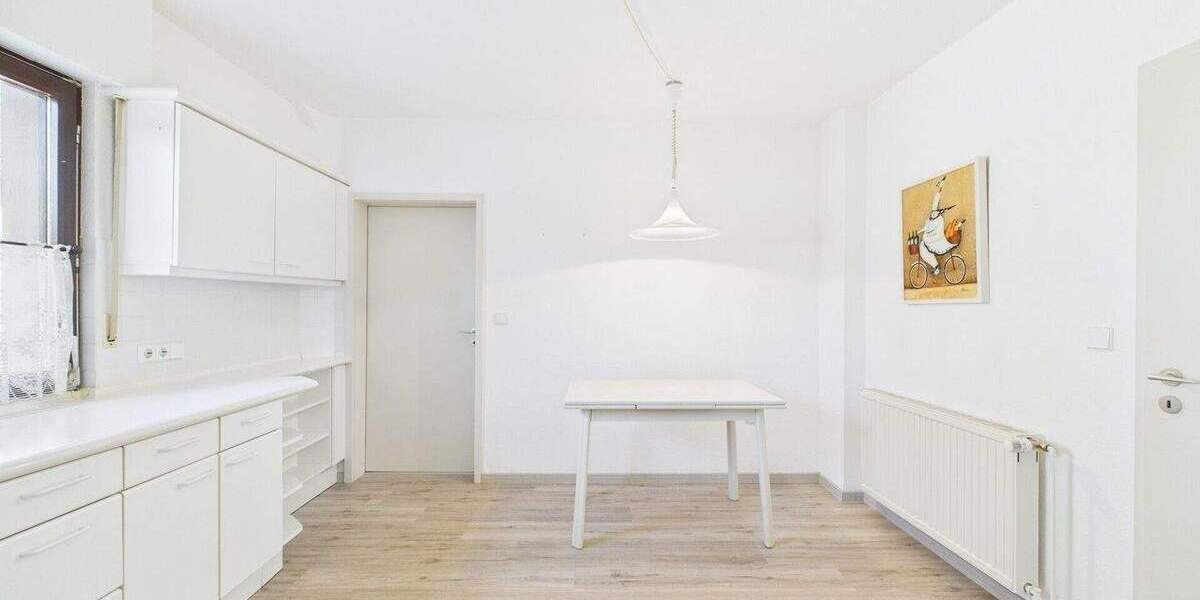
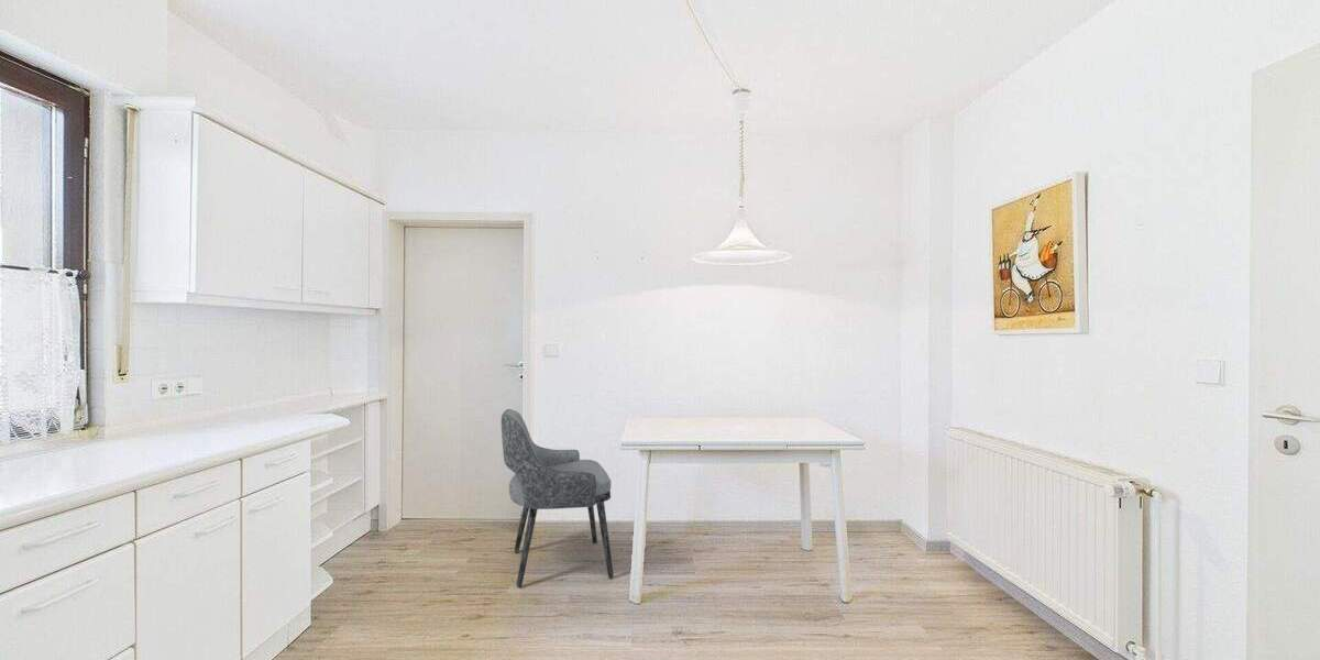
+ dining chair (553, 486)
